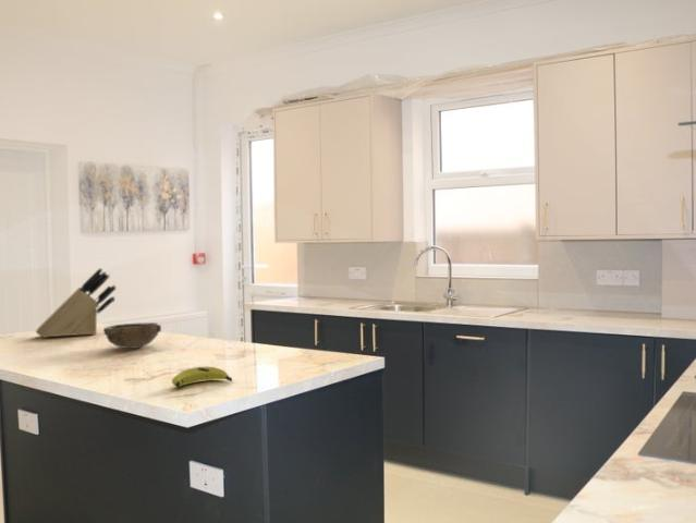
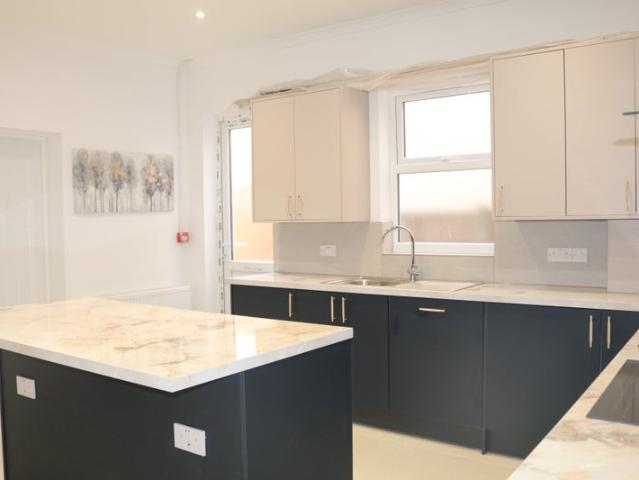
- knife block (76, 301)
- bowl (133, 336)
- banana (202, 377)
